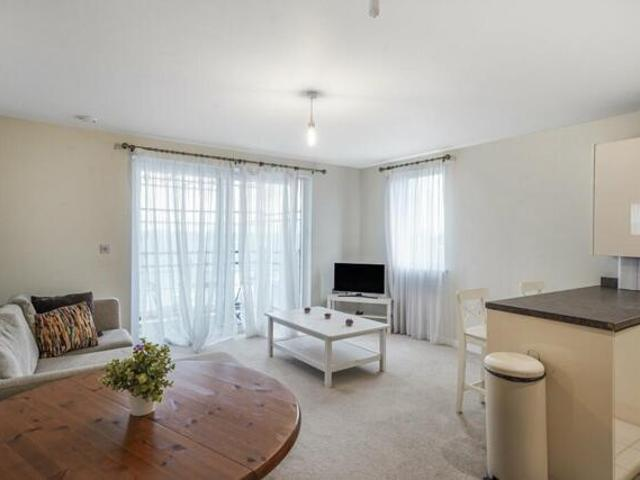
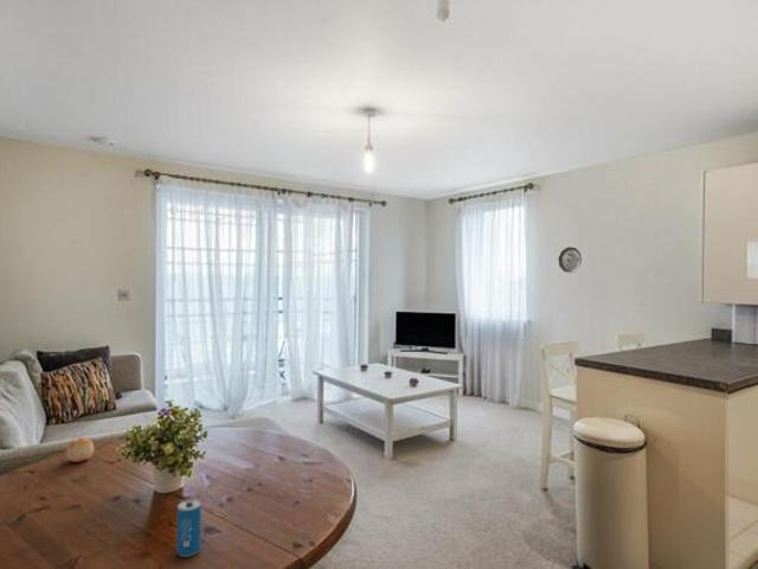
+ apple (79, 449)
+ decorative plate (570, 260)
+ beverage can (188, 528)
